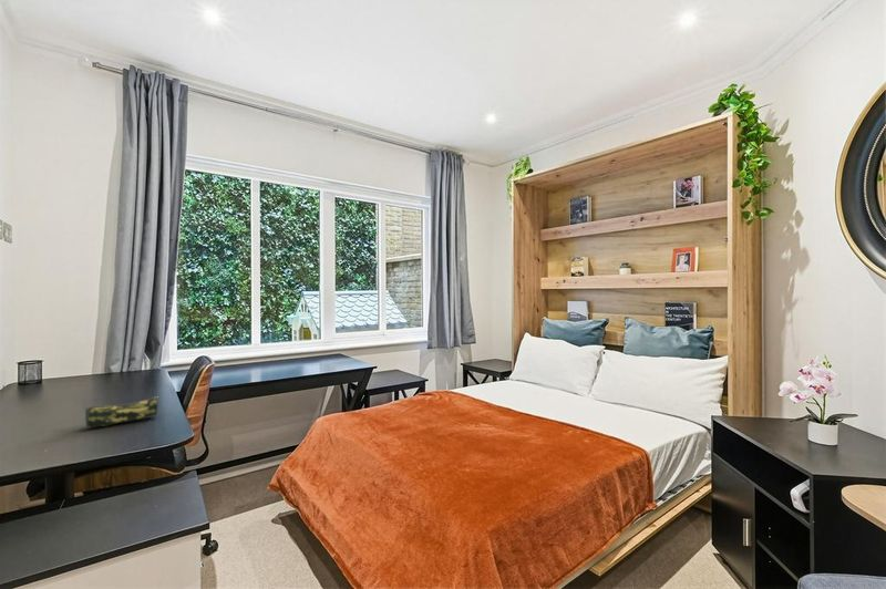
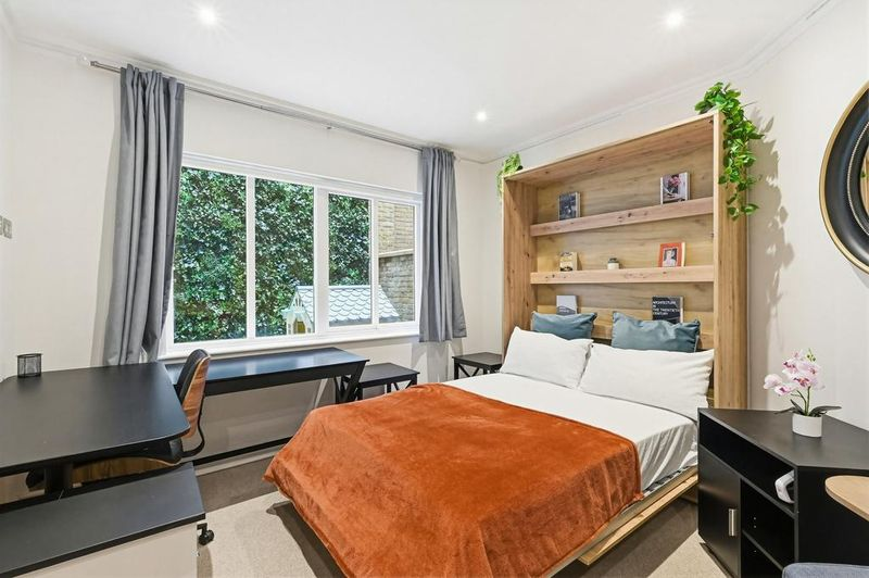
- pencil case (124, 411)
